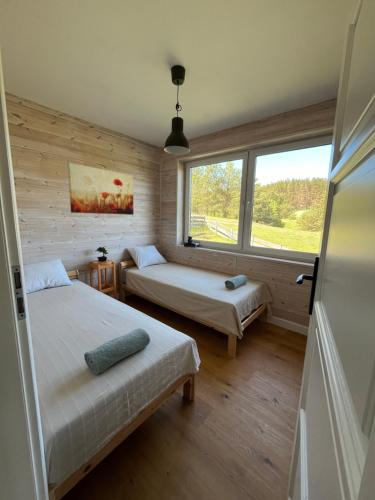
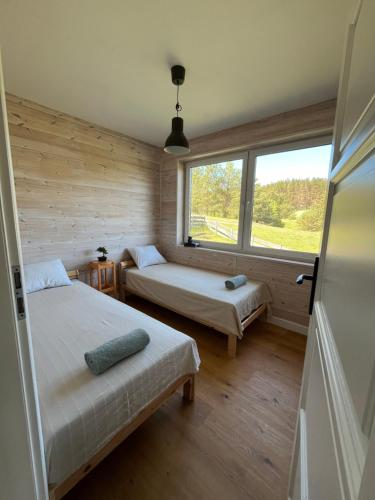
- wall art (104, 192)
